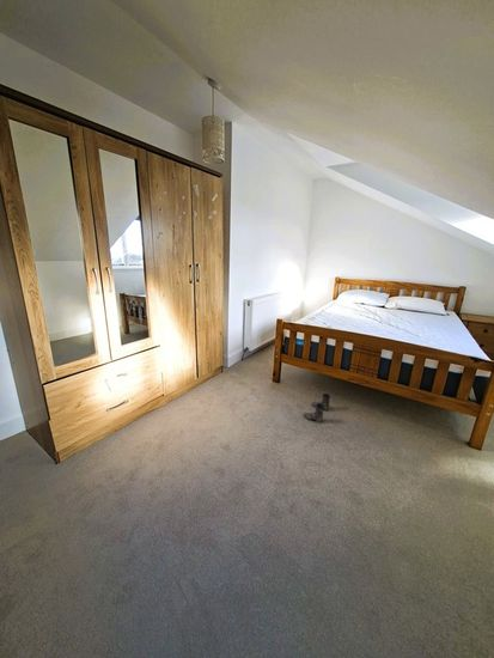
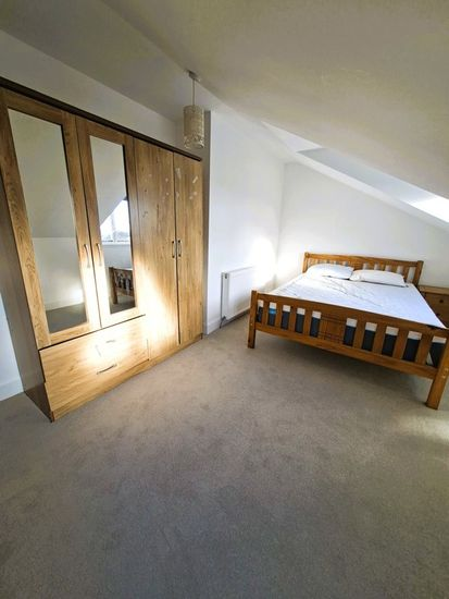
- boots (317, 406)
